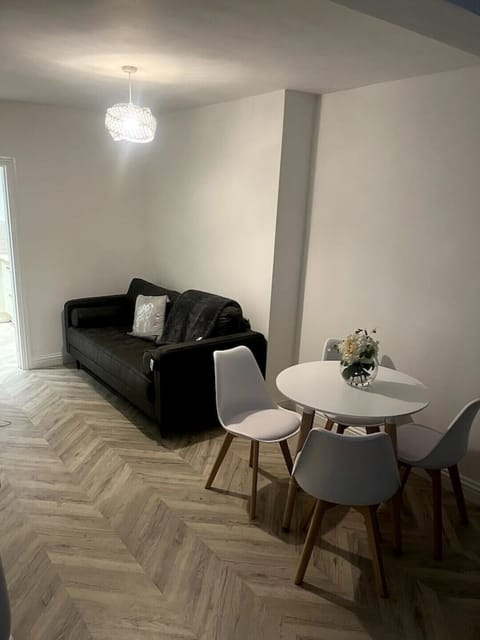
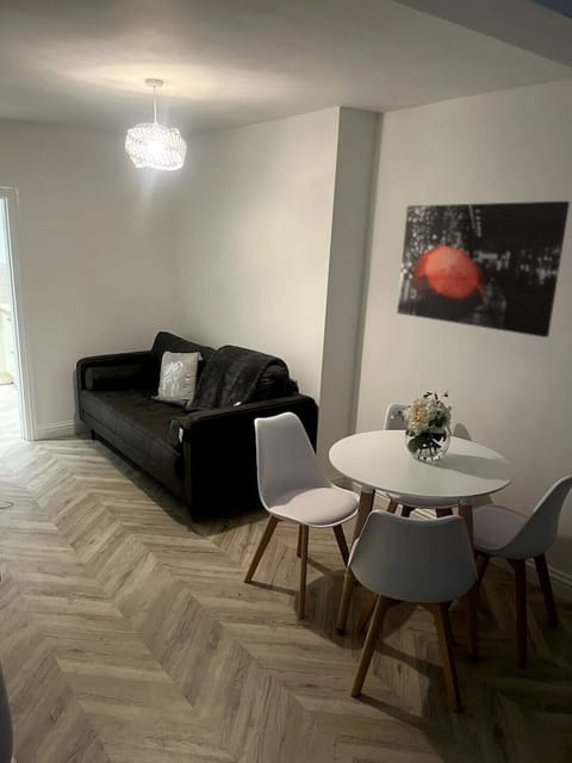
+ wall art (471, 265)
